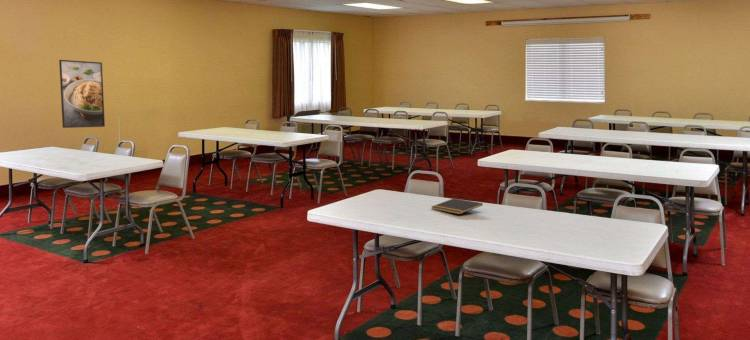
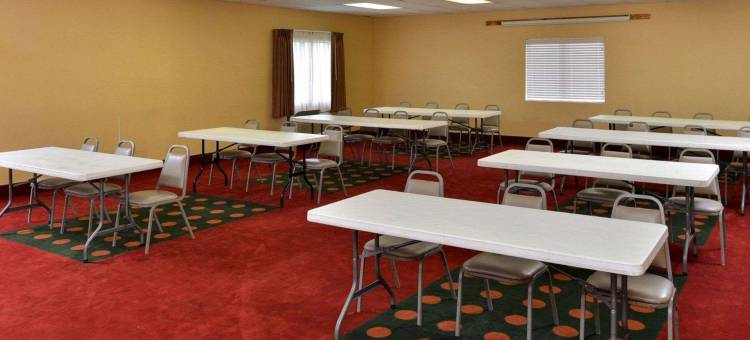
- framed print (82, 94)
- notepad (456, 206)
